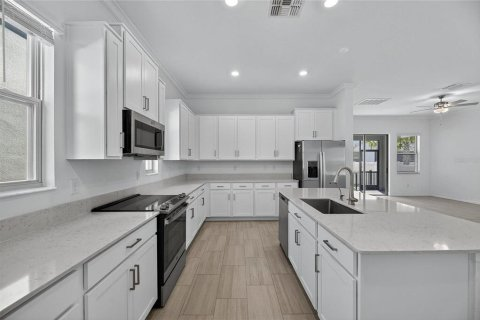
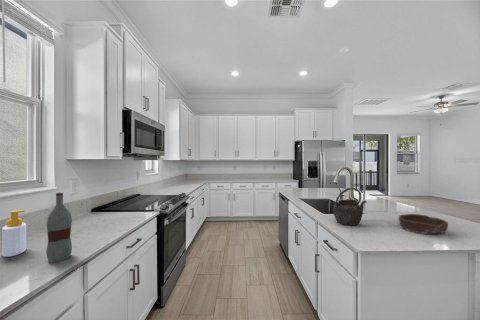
+ bowl (421, 223)
+ bottle (59, 225)
+ soap bottle (14, 231)
+ kettle (351, 205)
